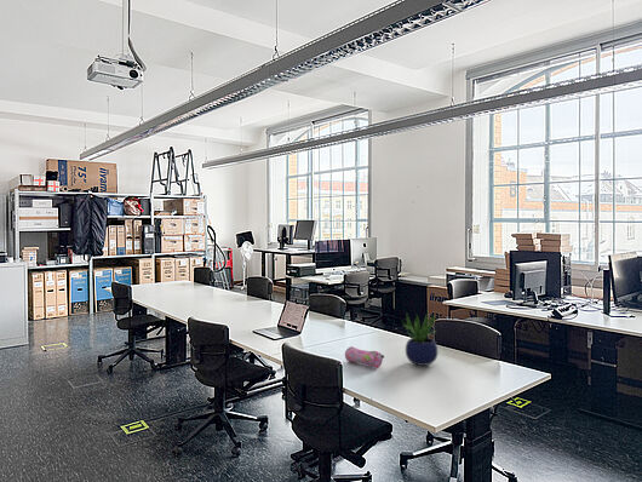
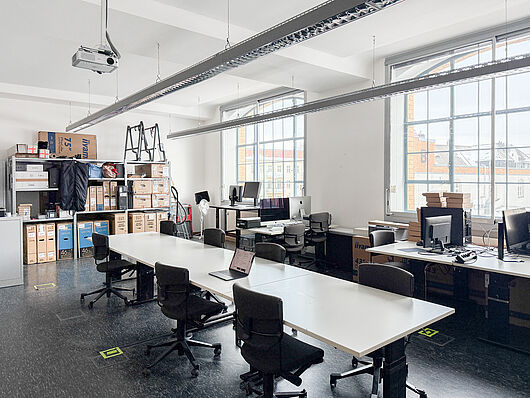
- pencil case (363, 356)
- potted plant (419, 338)
